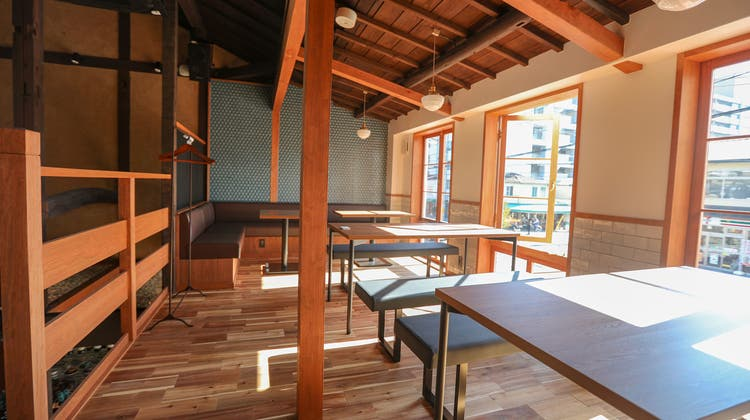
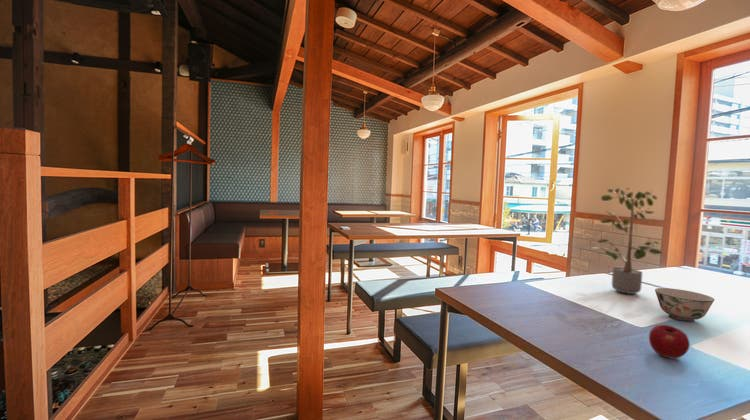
+ potted plant (626, 232)
+ soup bowl (682, 306)
+ apple (668, 341)
